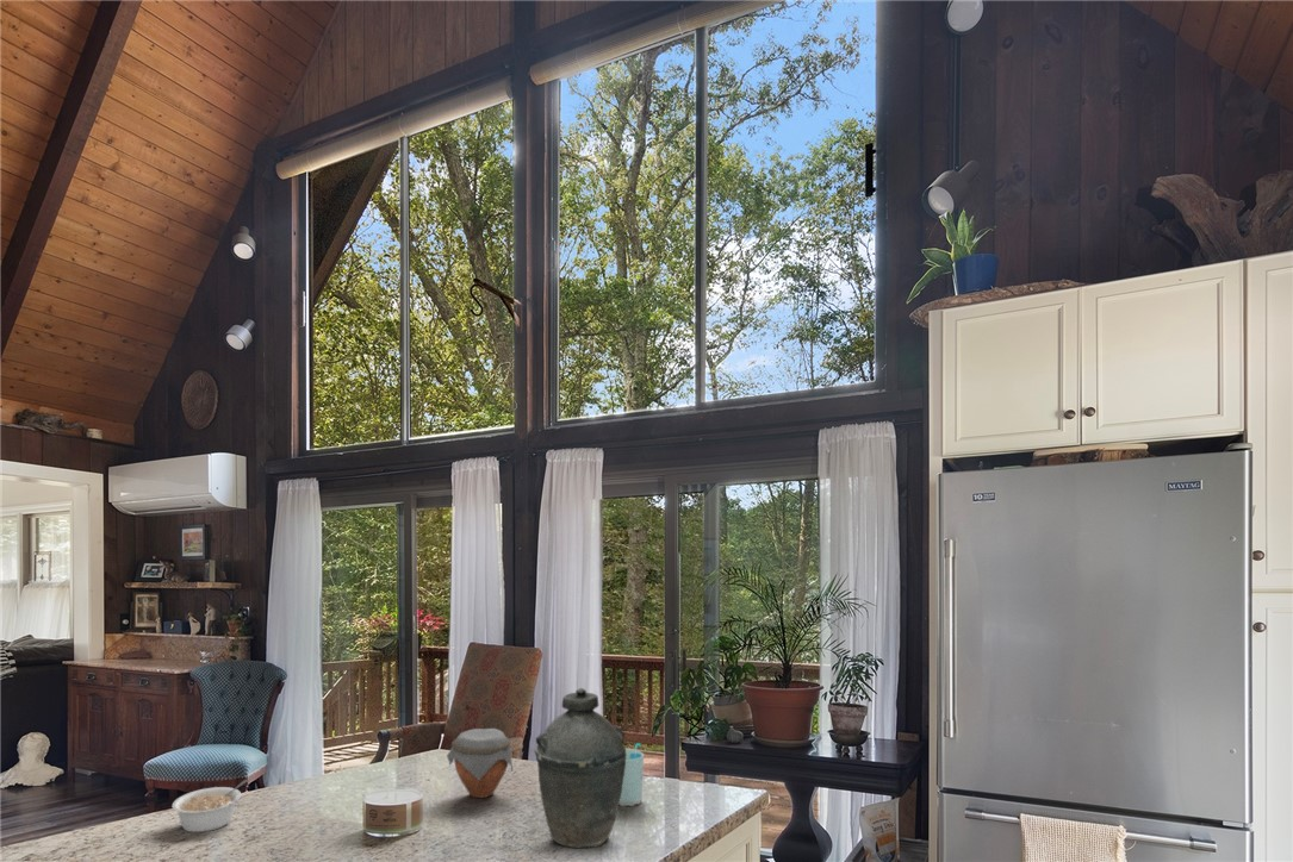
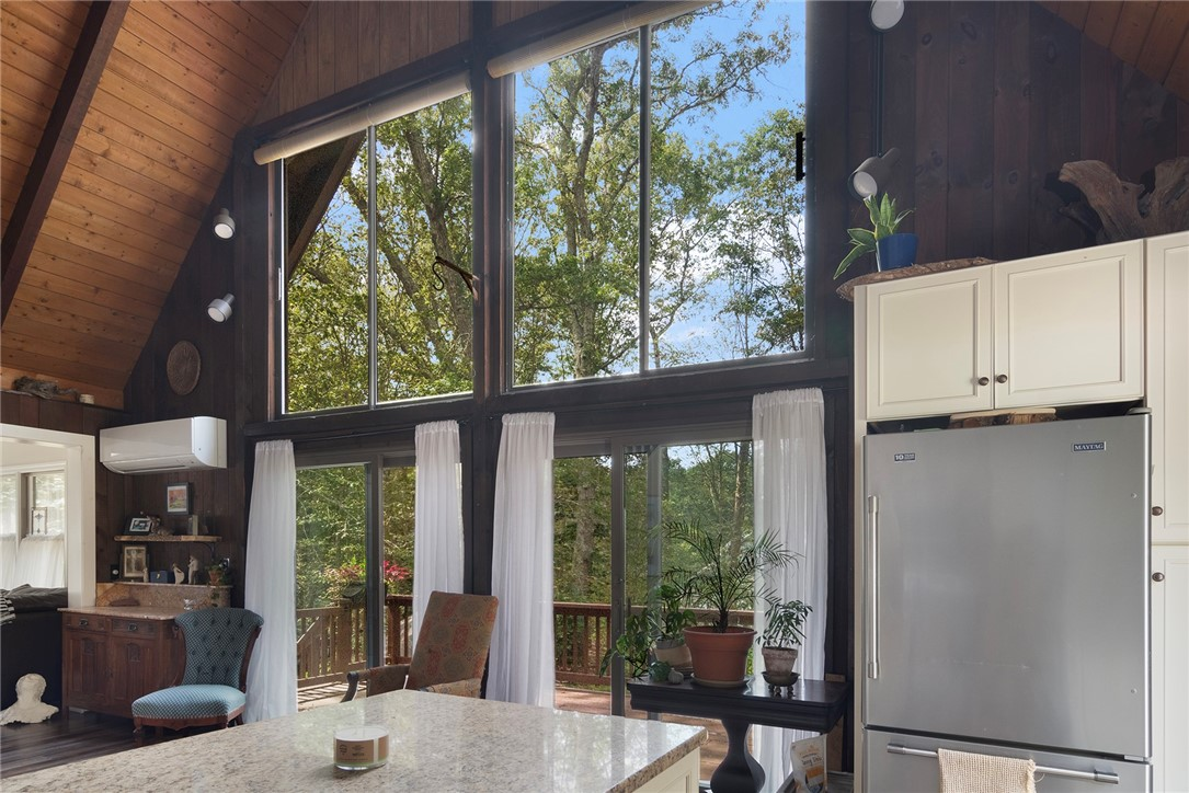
- jar (481, 763)
- cup (626, 773)
- kettle (580, 762)
- legume (207, 807)
